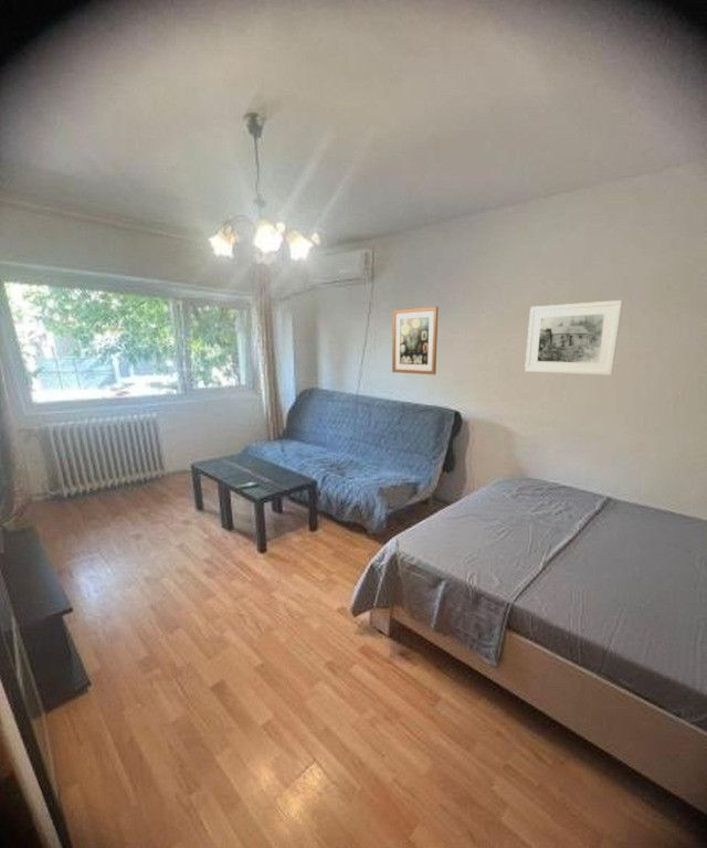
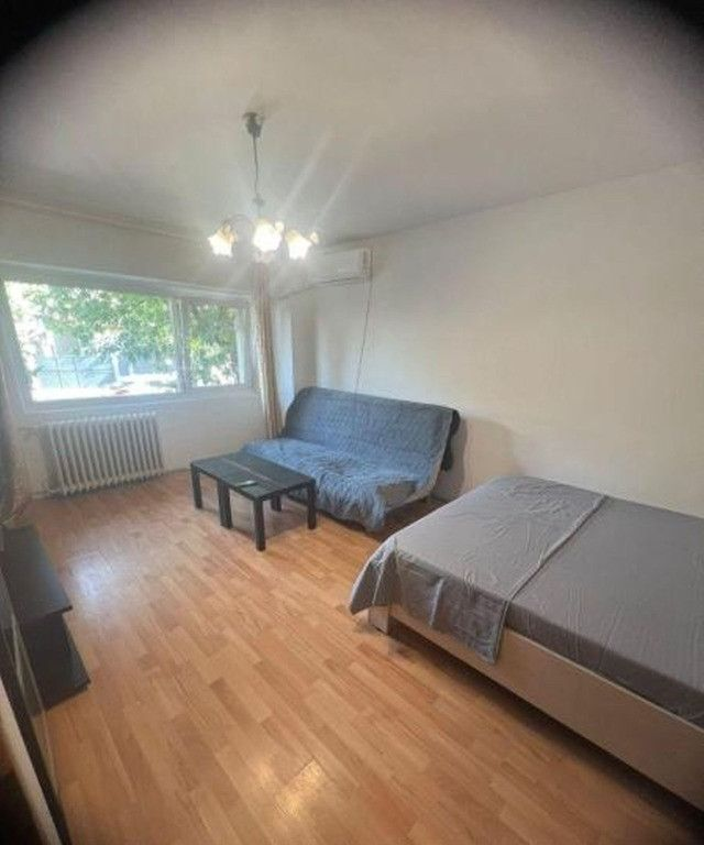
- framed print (569, 339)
- wall art (413, 341)
